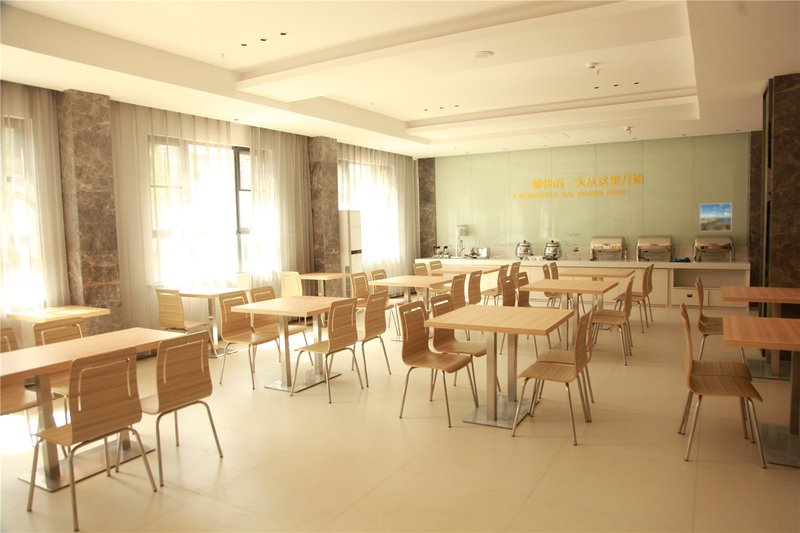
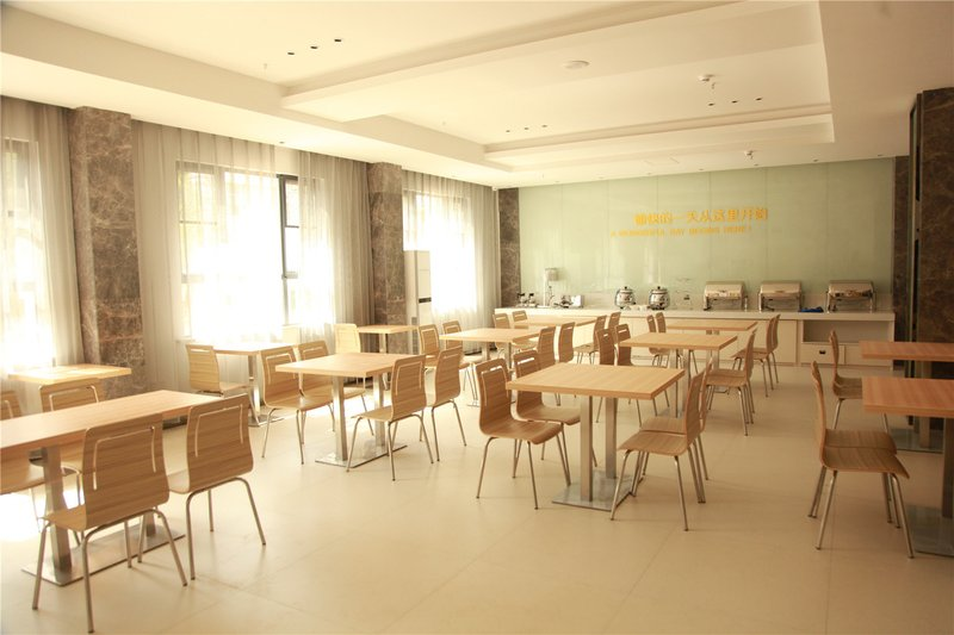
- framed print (715, 217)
